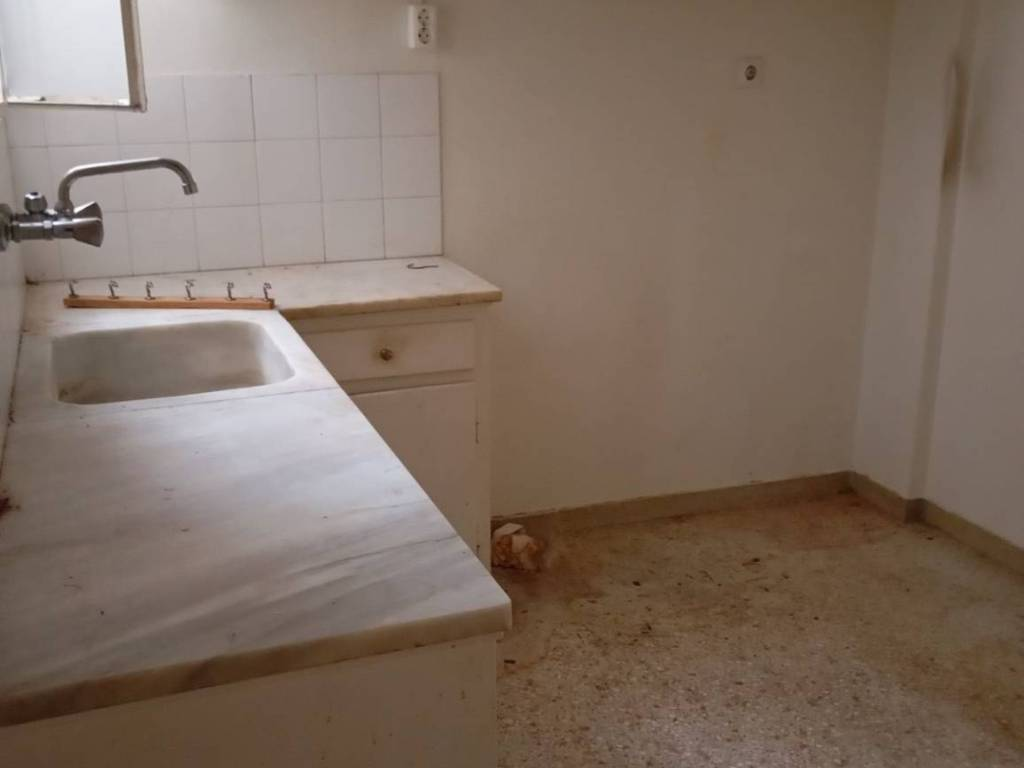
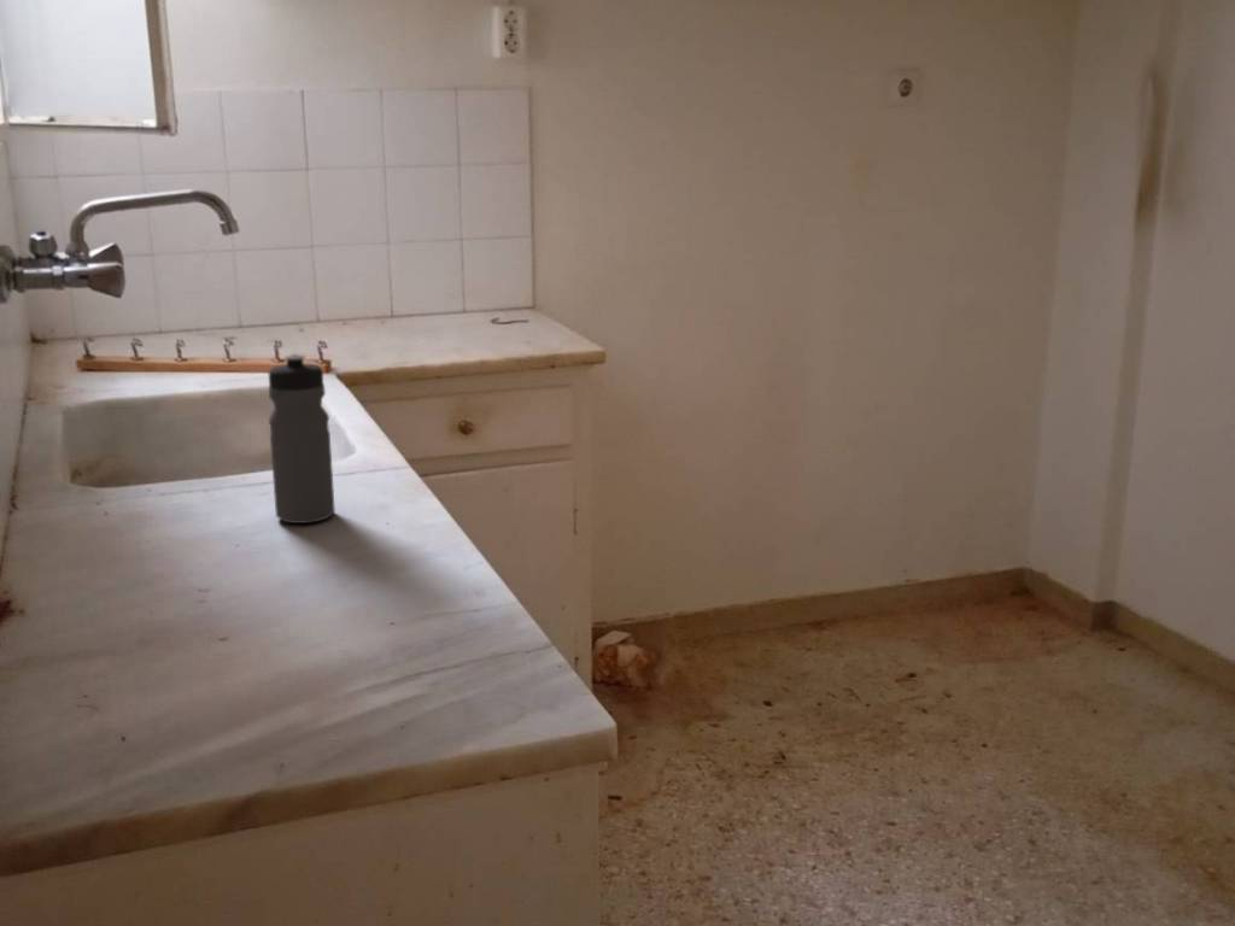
+ water bottle (299, 436)
